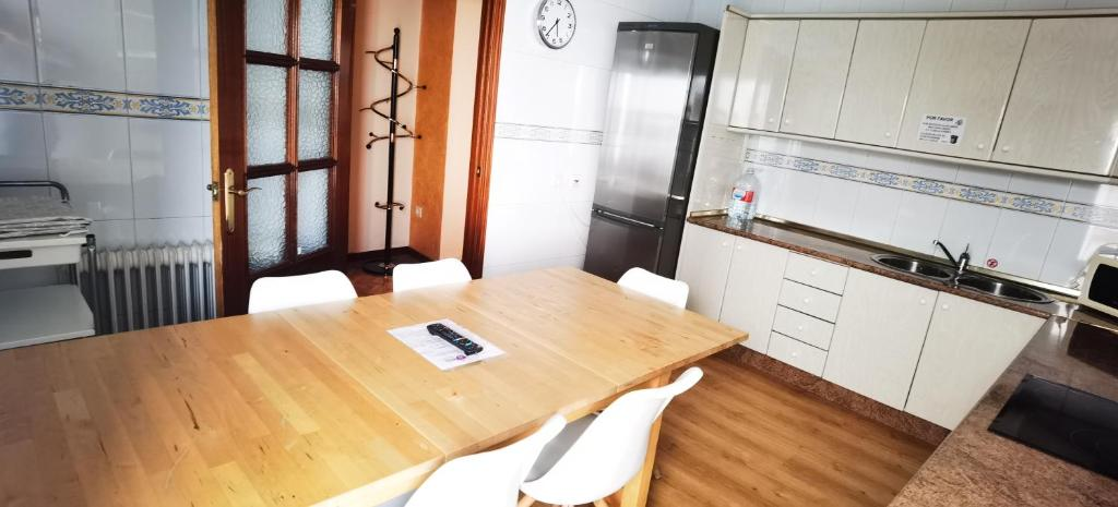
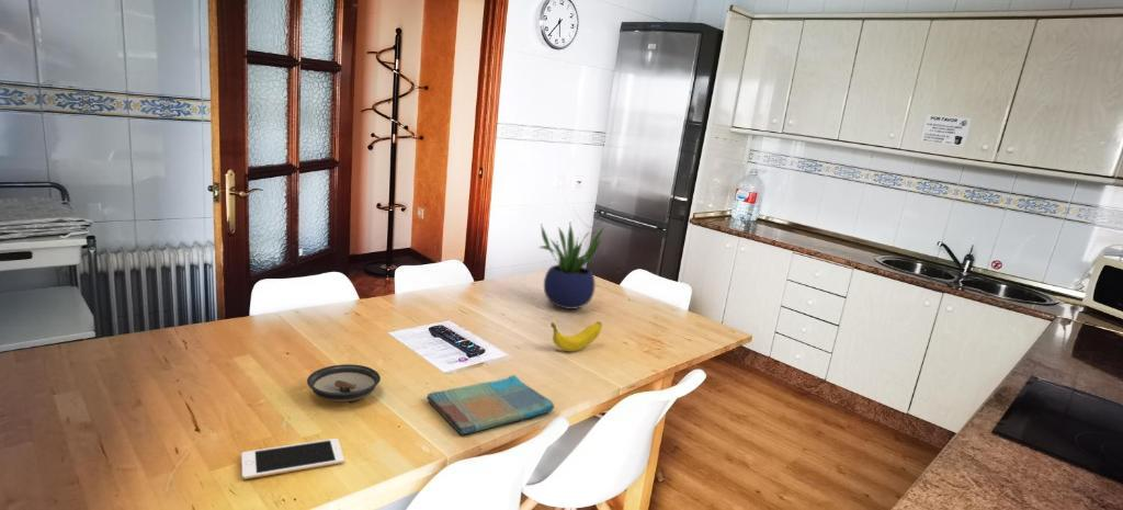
+ potted plant (571, 265)
+ banana (575, 335)
+ dish towel (491, 401)
+ saucer (343, 386)
+ cell phone (293, 457)
